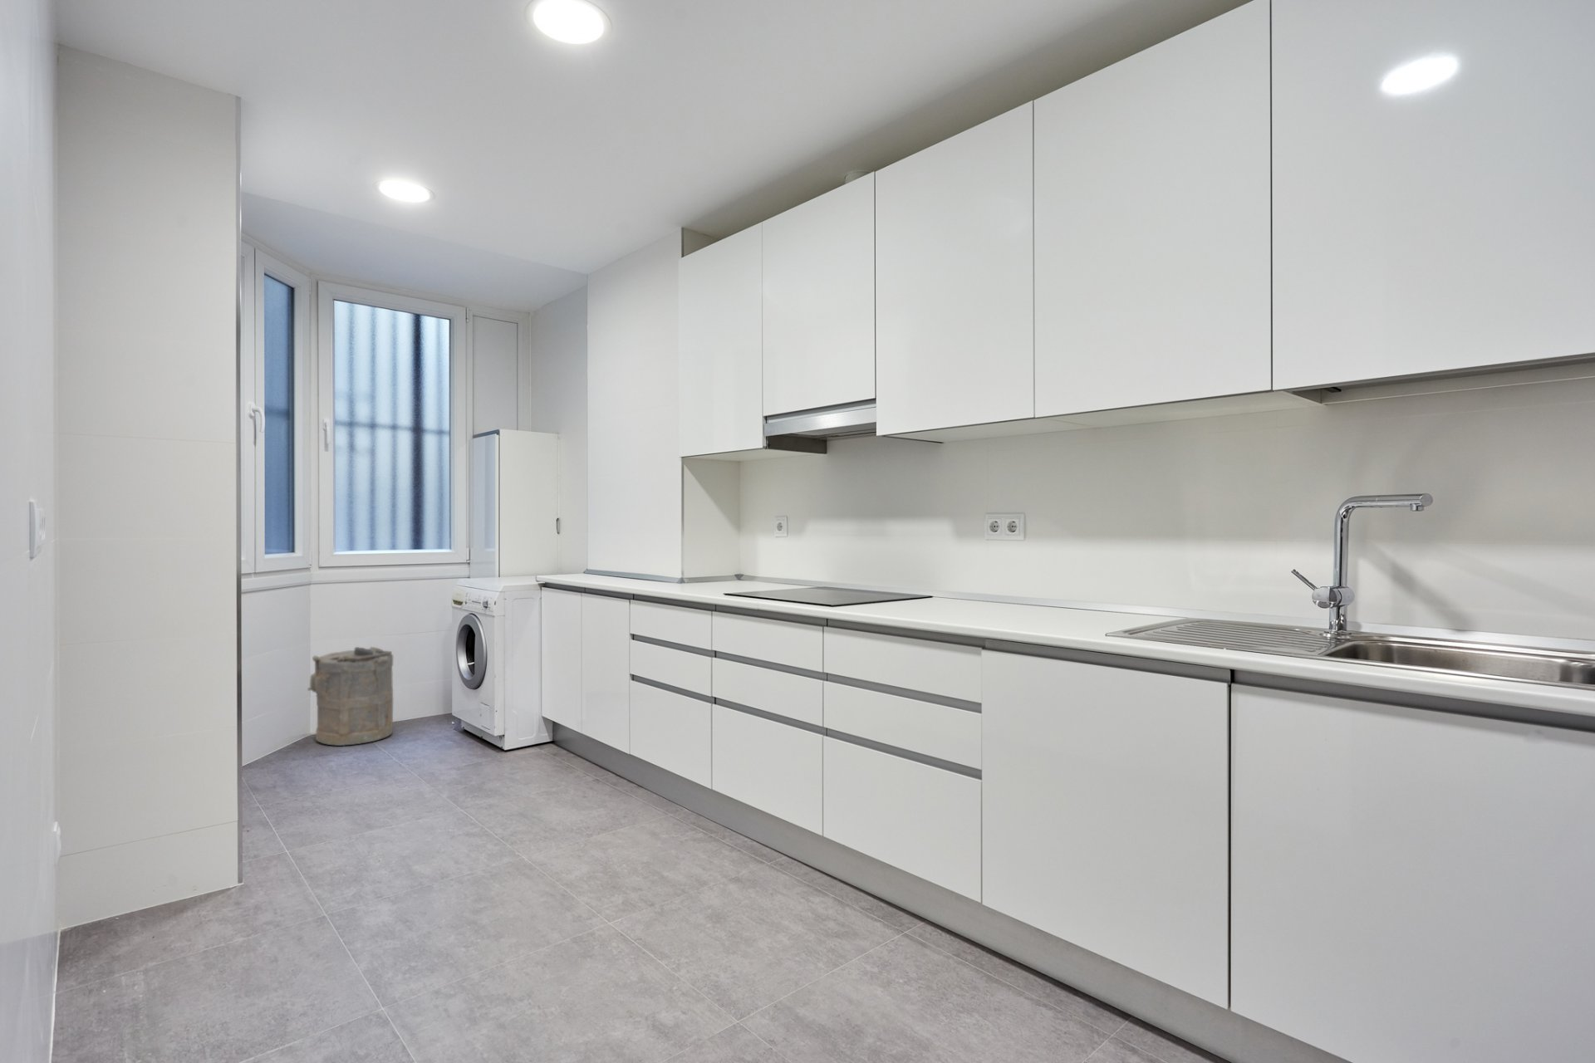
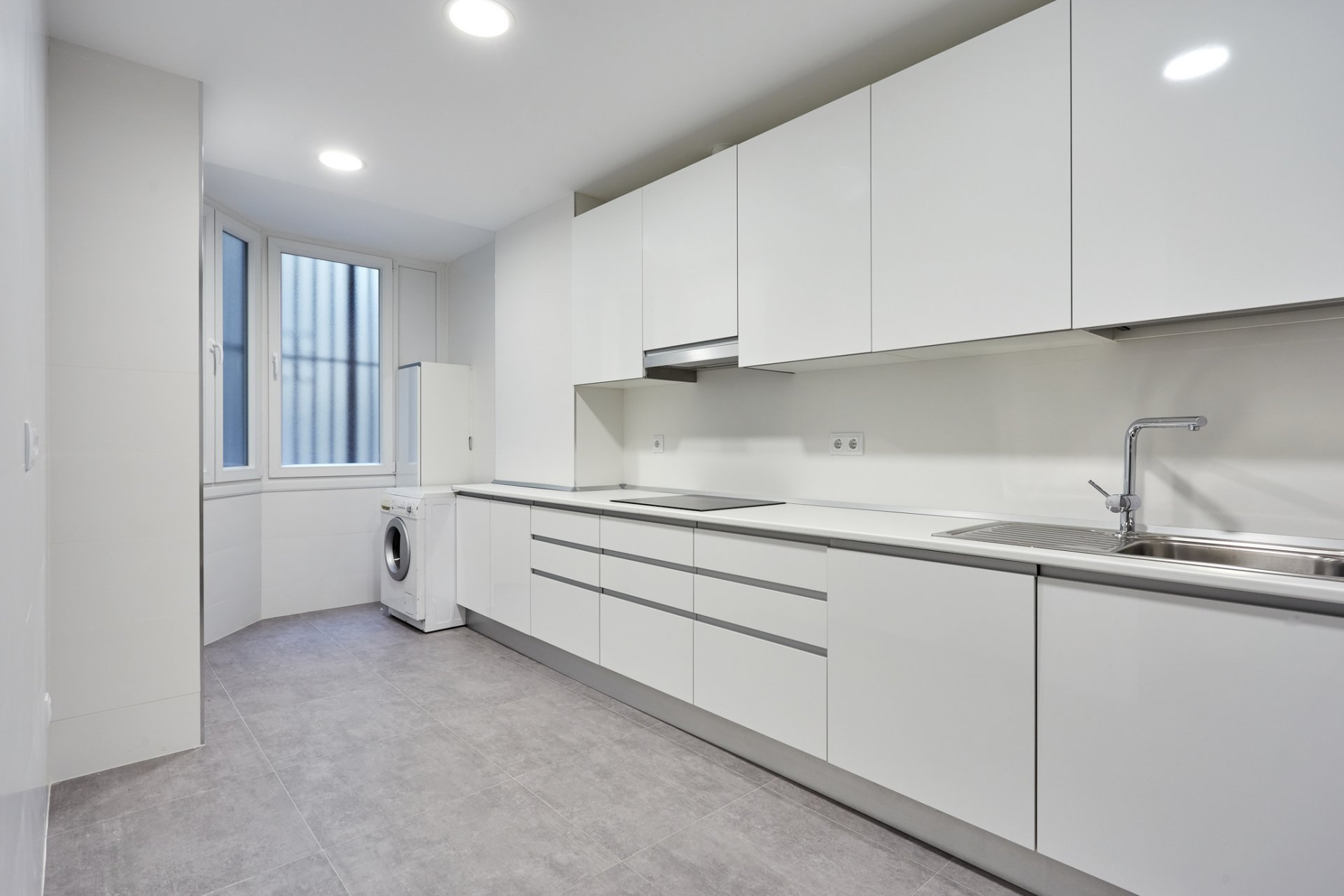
- laundry hamper (351, 692)
